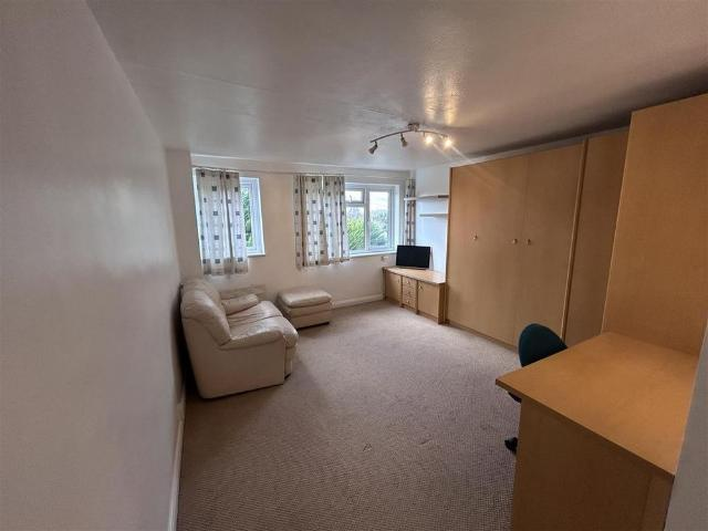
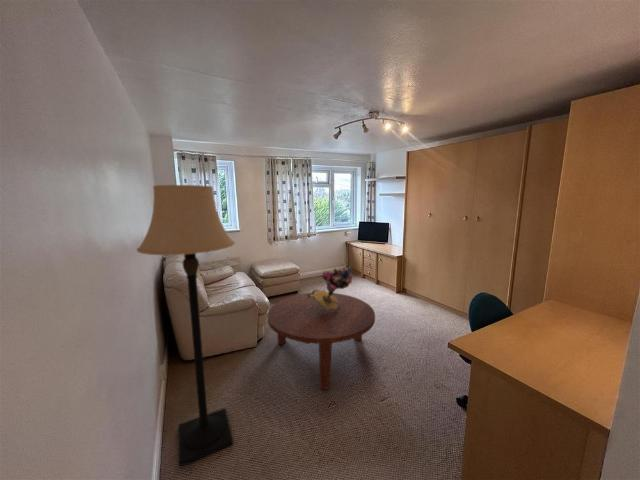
+ coffee table (321, 332)
+ bouquet (330, 286)
+ lamp (195, 320)
